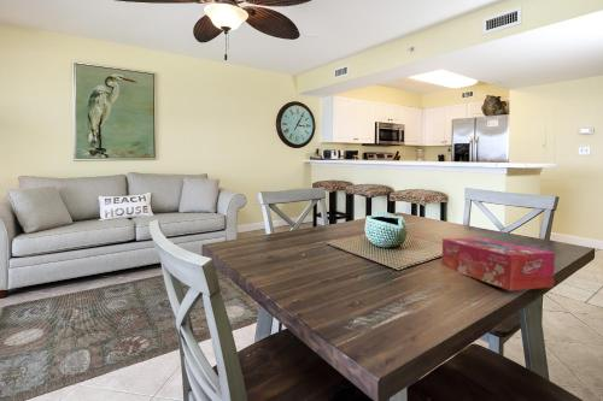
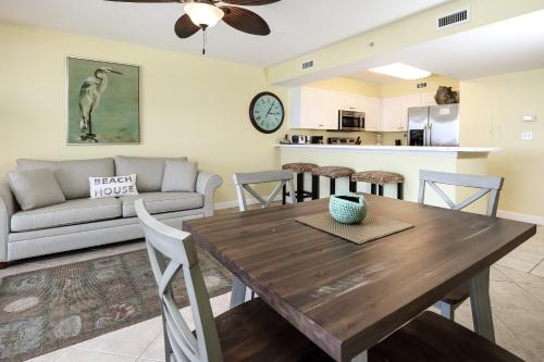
- tissue box (491, 260)
